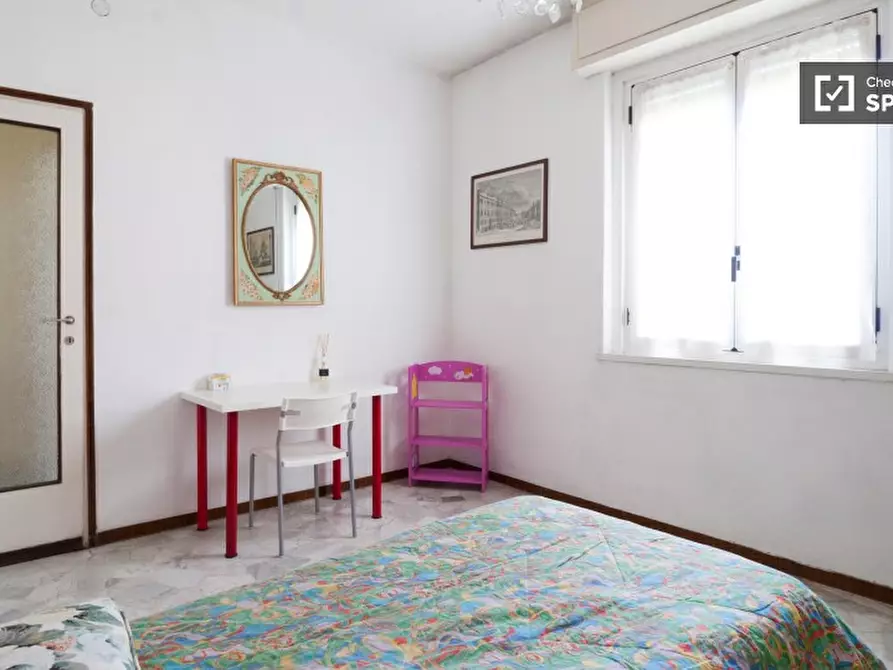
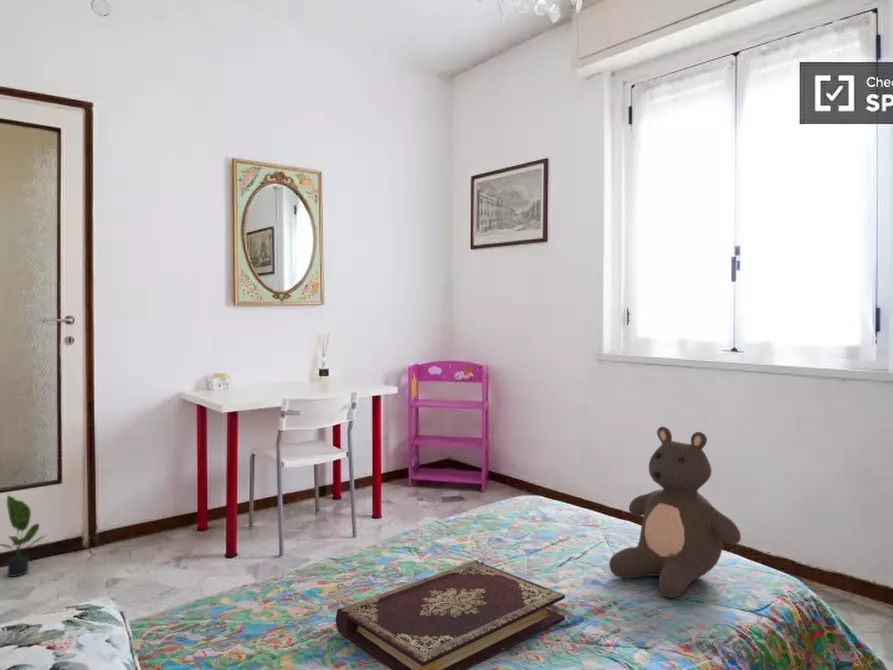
+ book (452, 612)
+ teddy bear (667, 505)
+ potted plant (21, 534)
